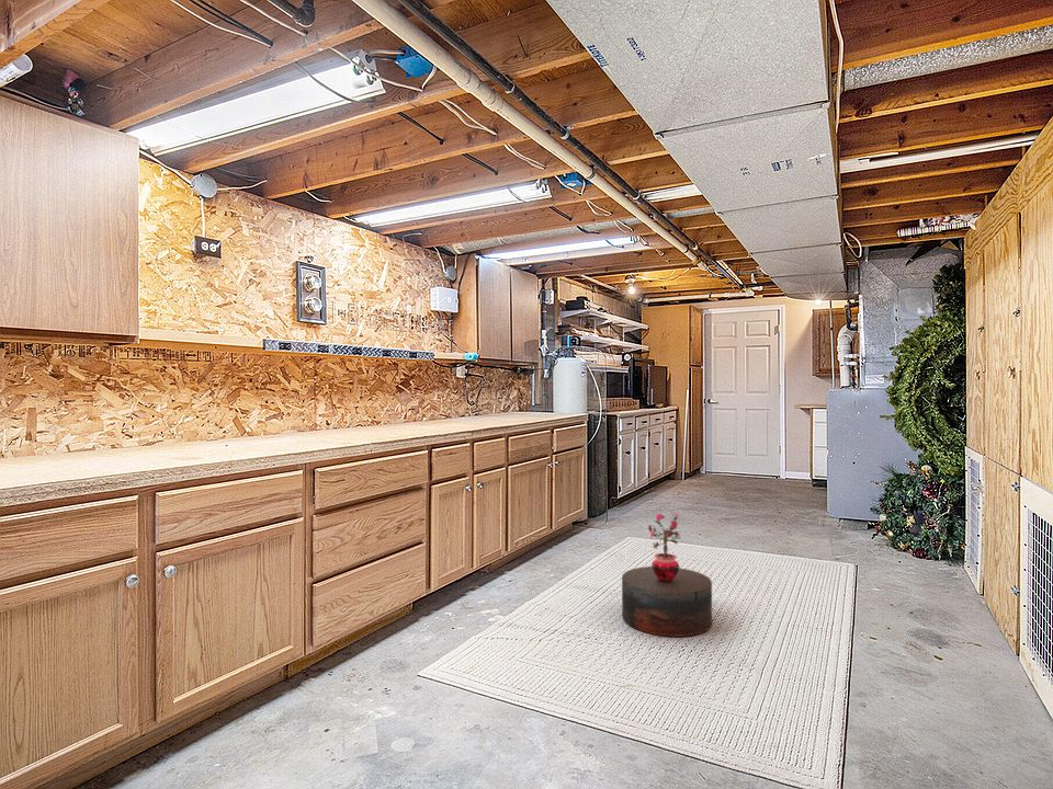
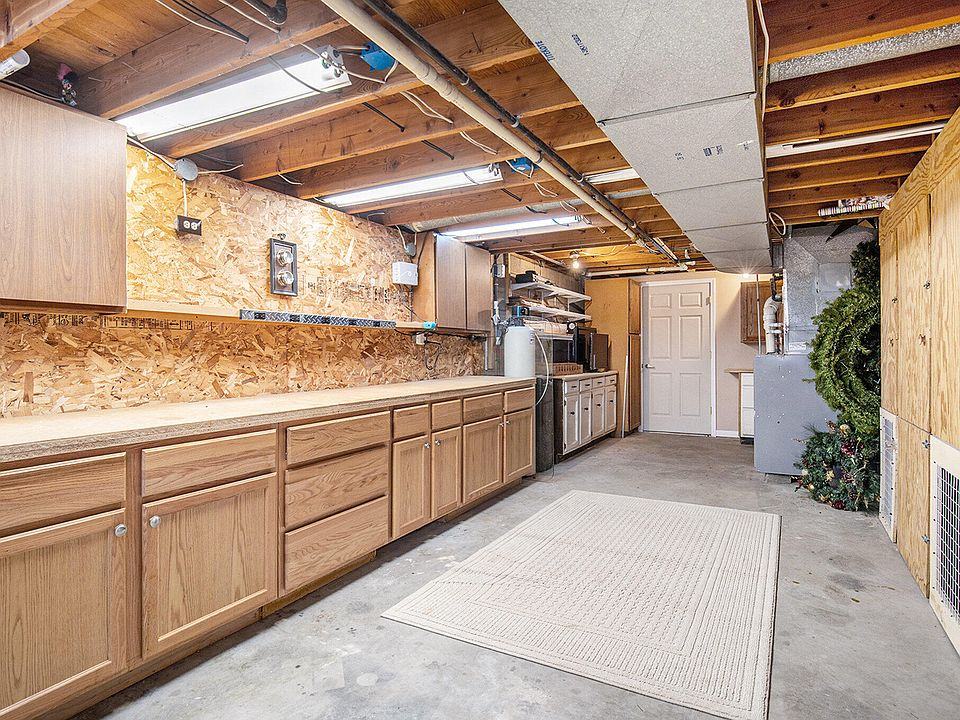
- stool (666, 598)
- potted plant (665, 546)
